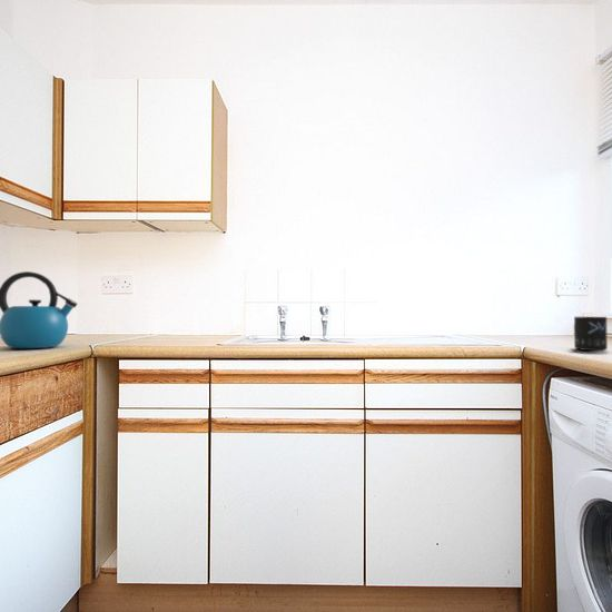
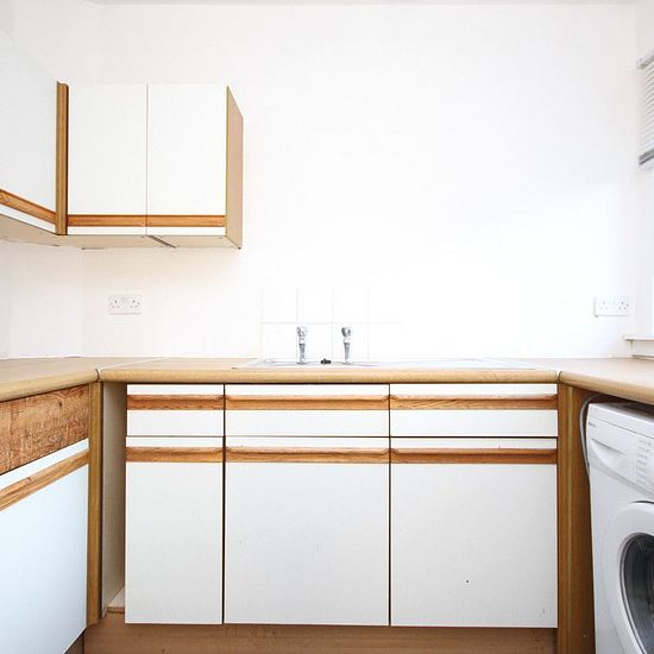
- kettle (38, 309)
- mug (586, 333)
